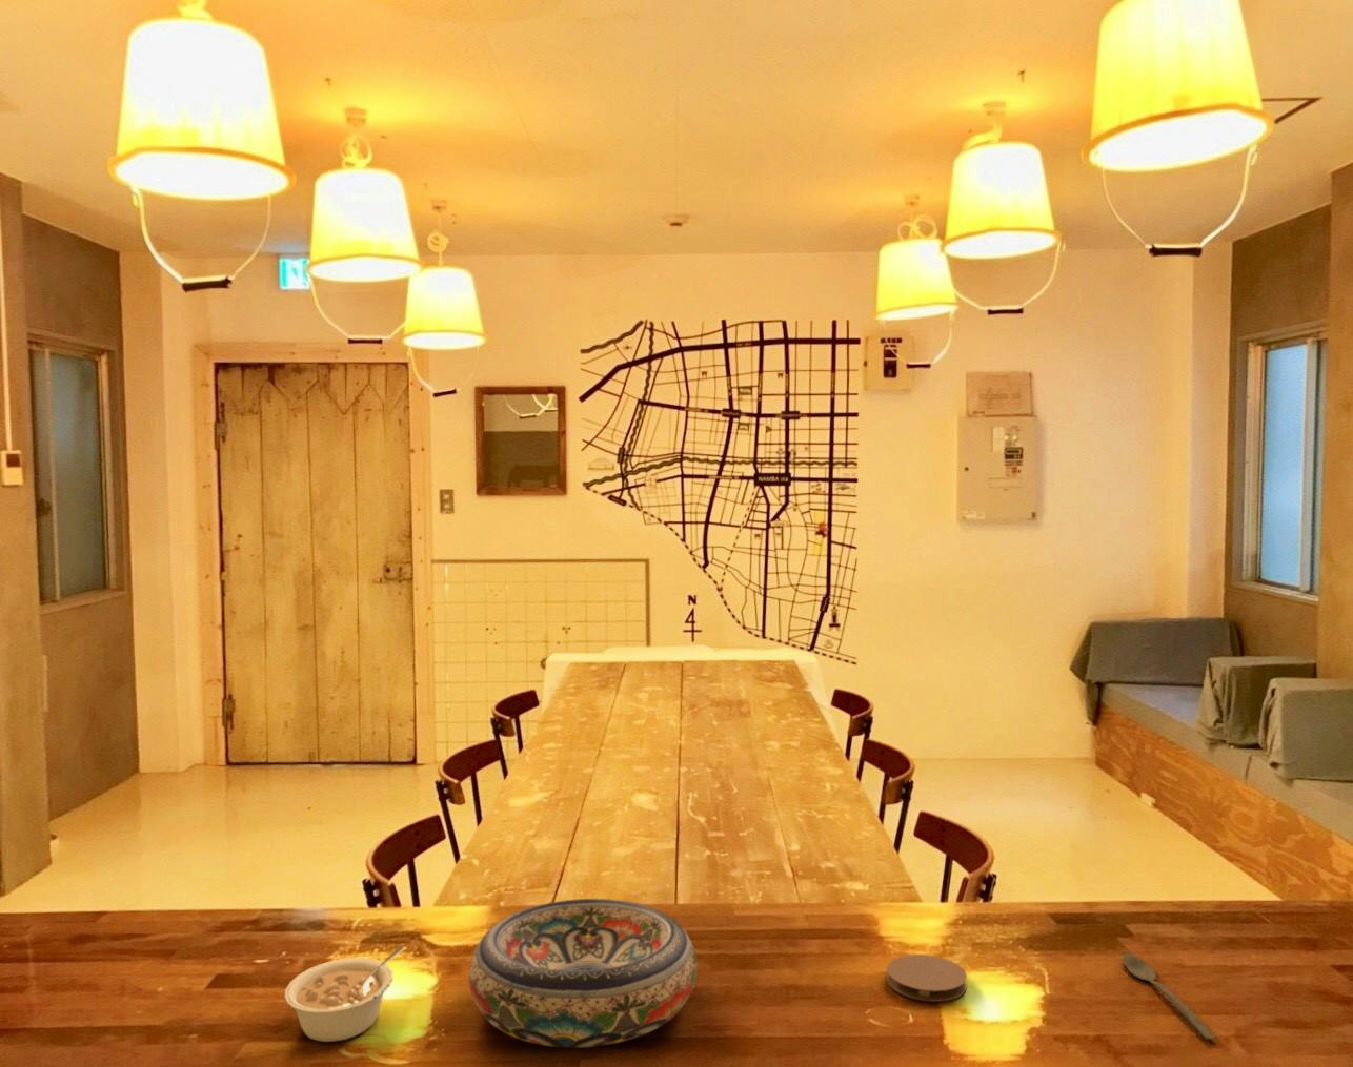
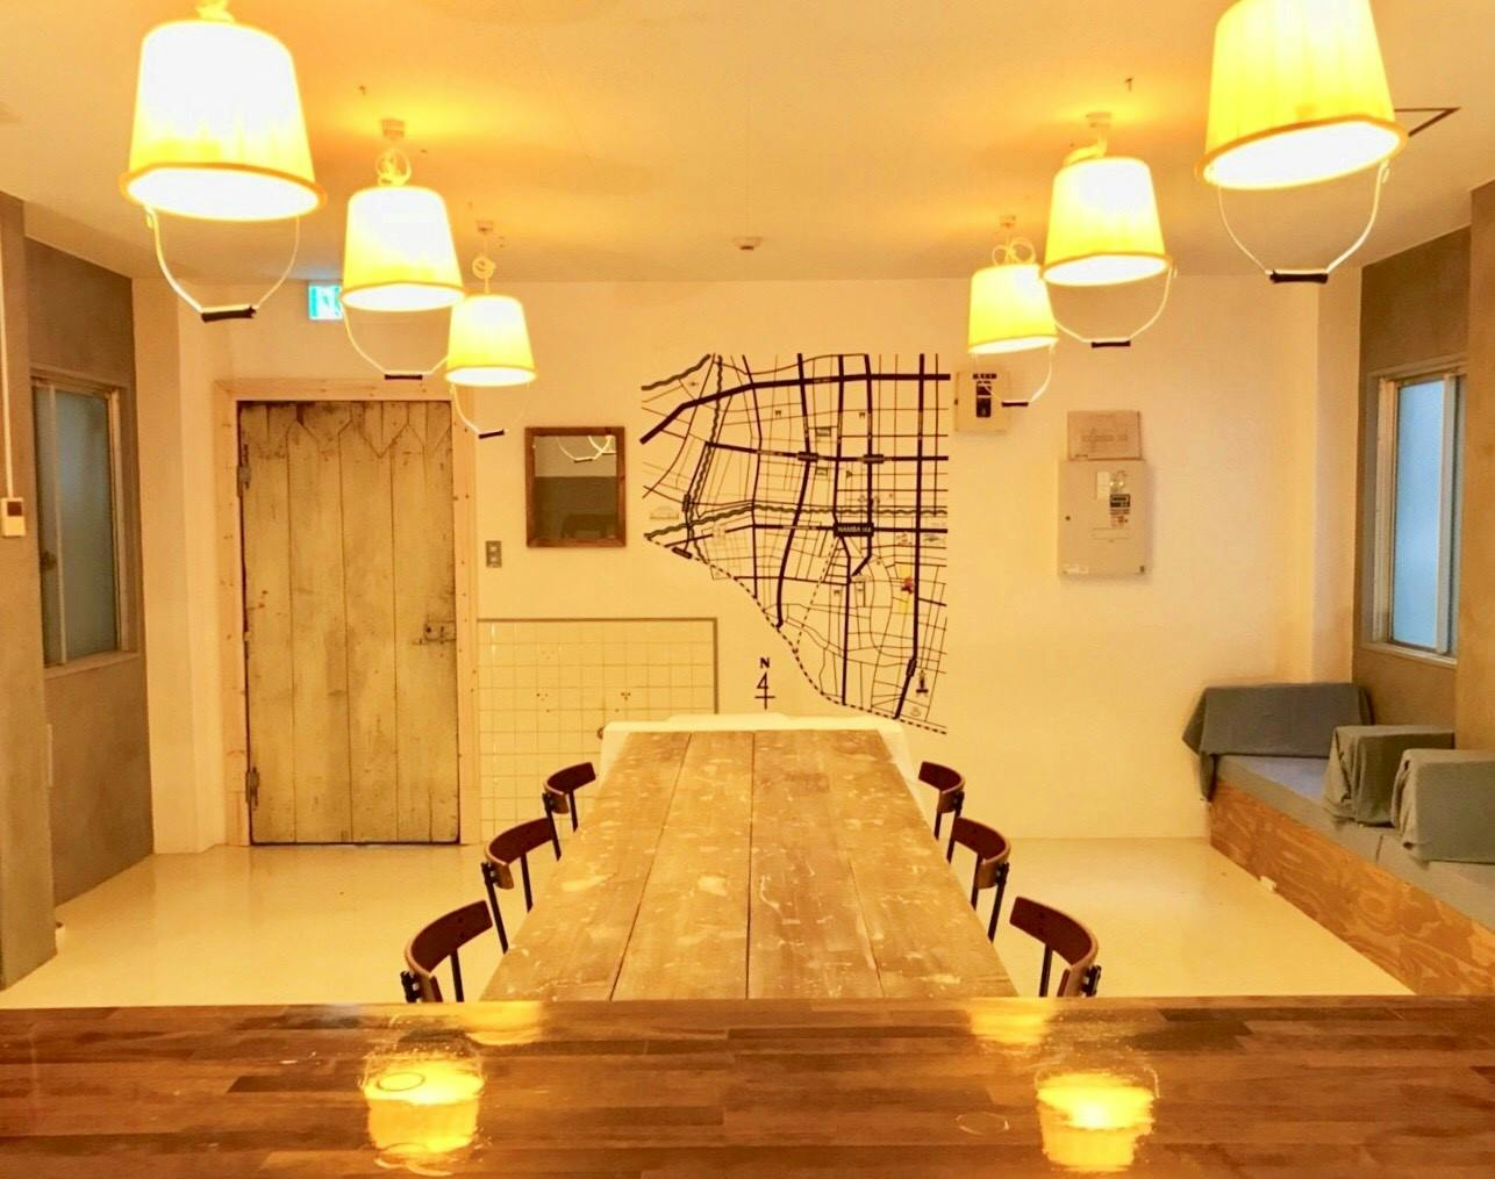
- spoon (1165, 992)
- legume (340, 996)
- bowl (584, 968)
- coaster (926, 977)
